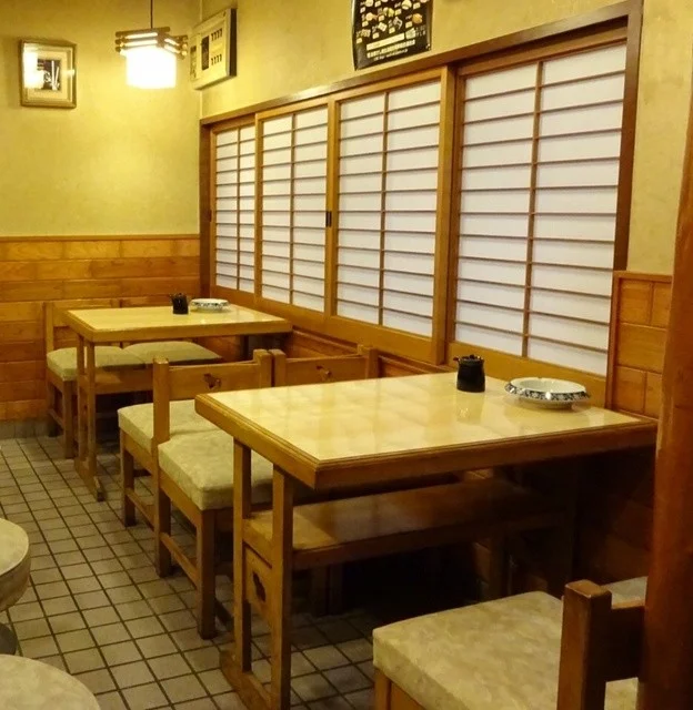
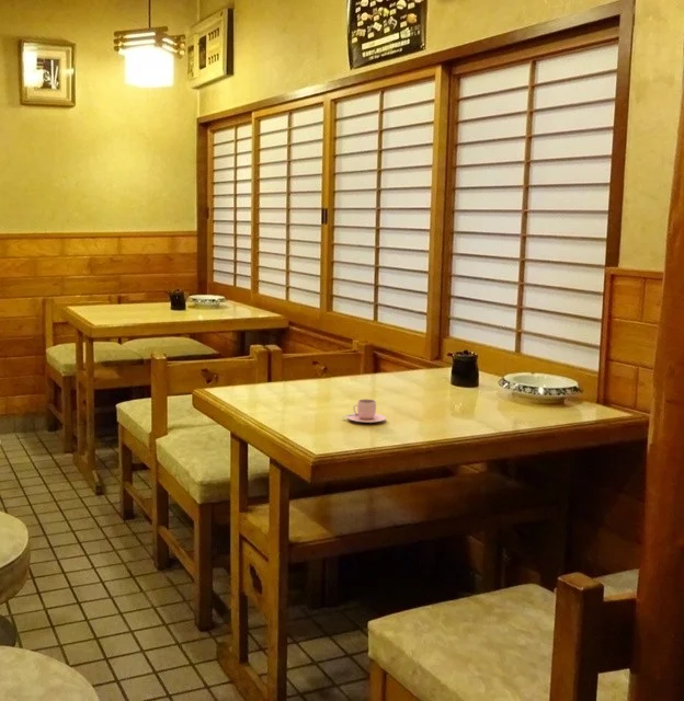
+ teacup (366, 399)
